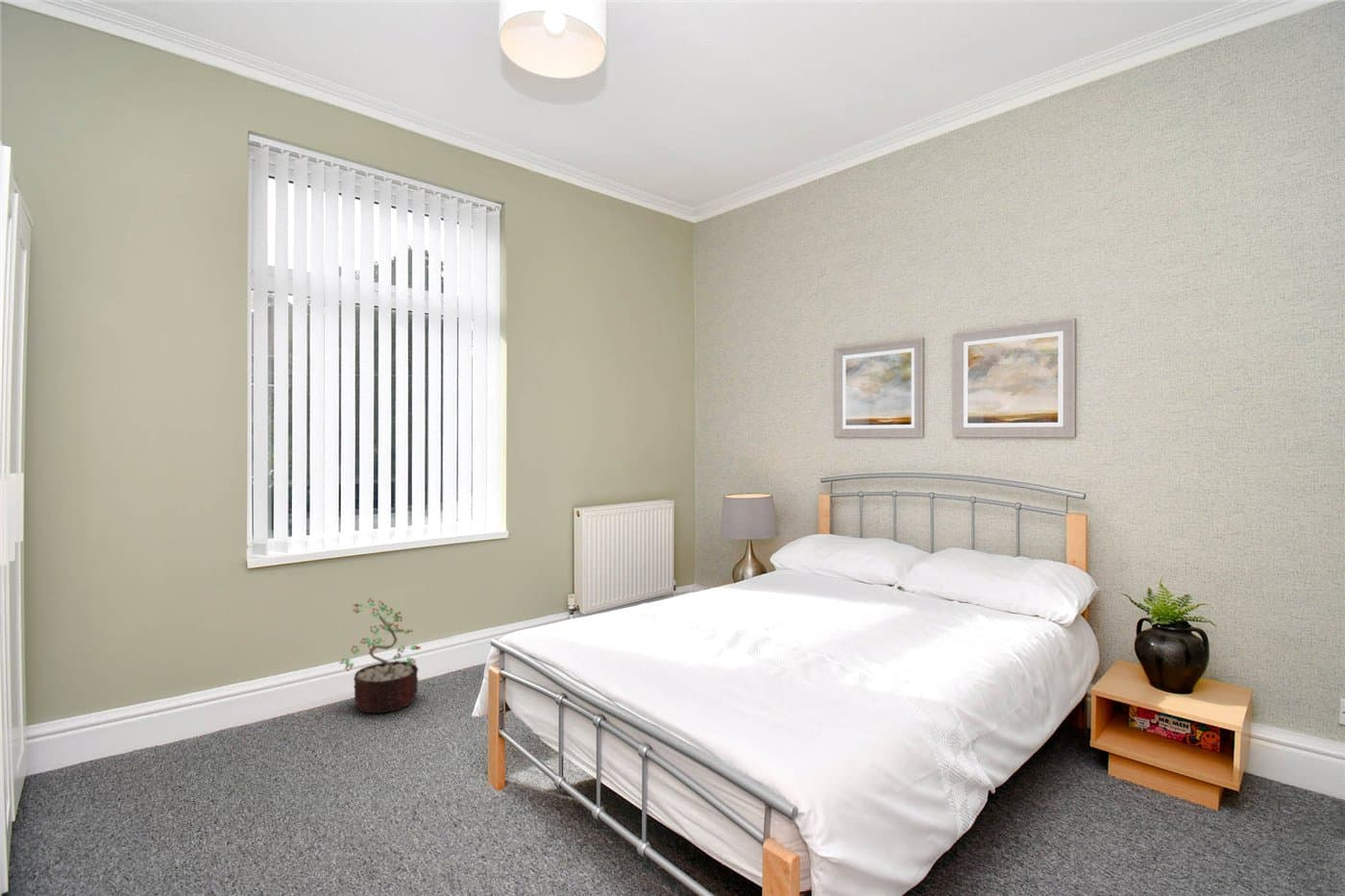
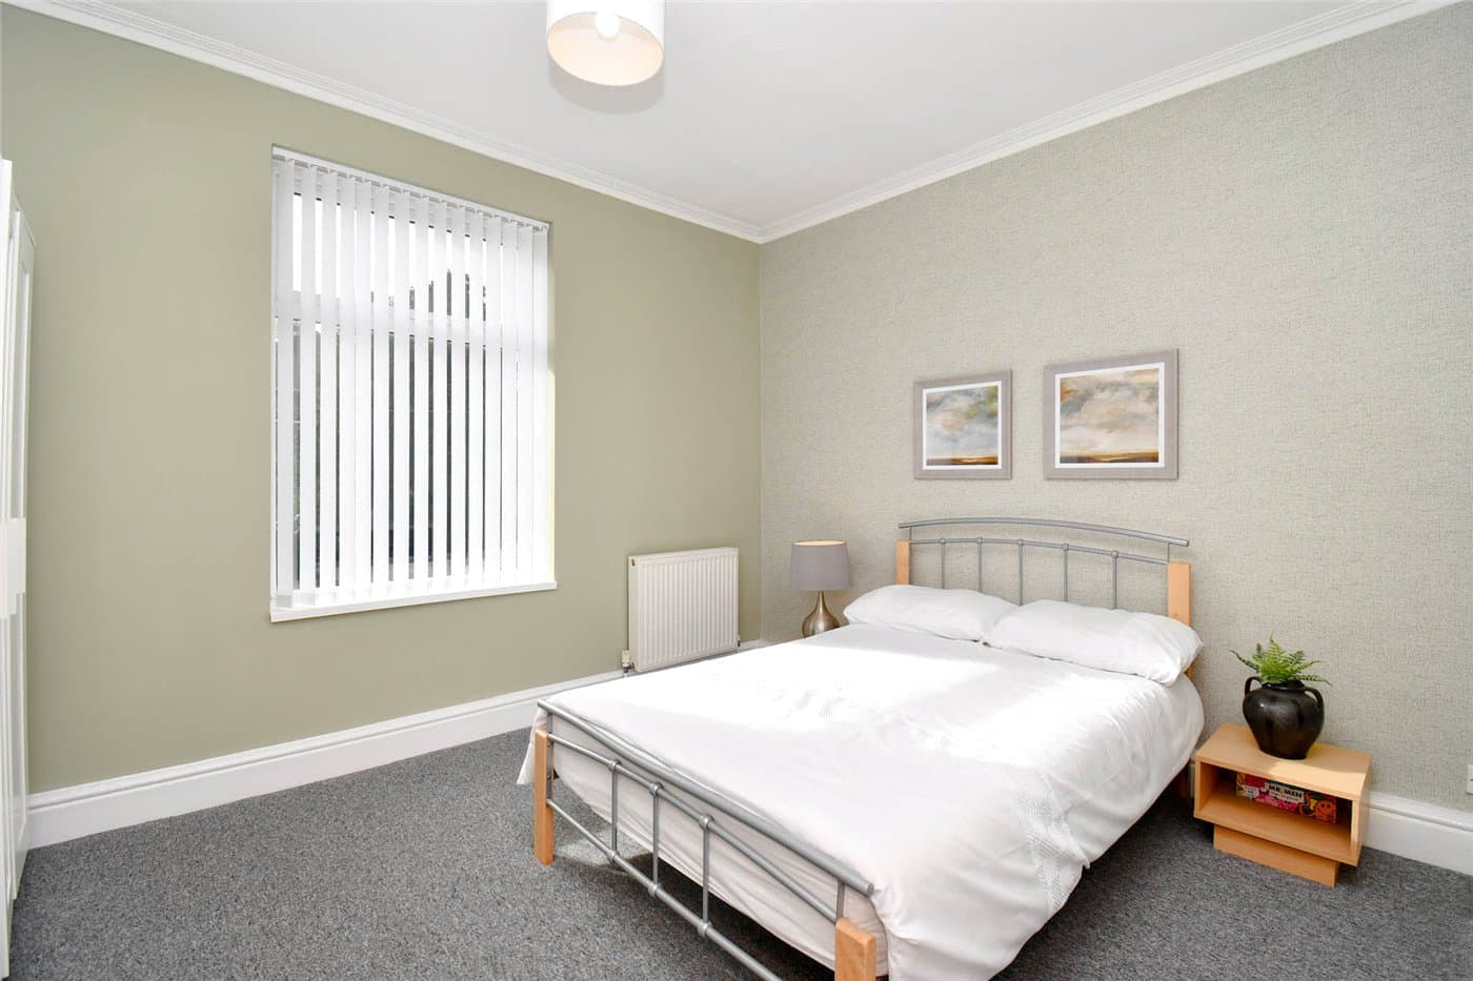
- decorative plant (382, 648)
